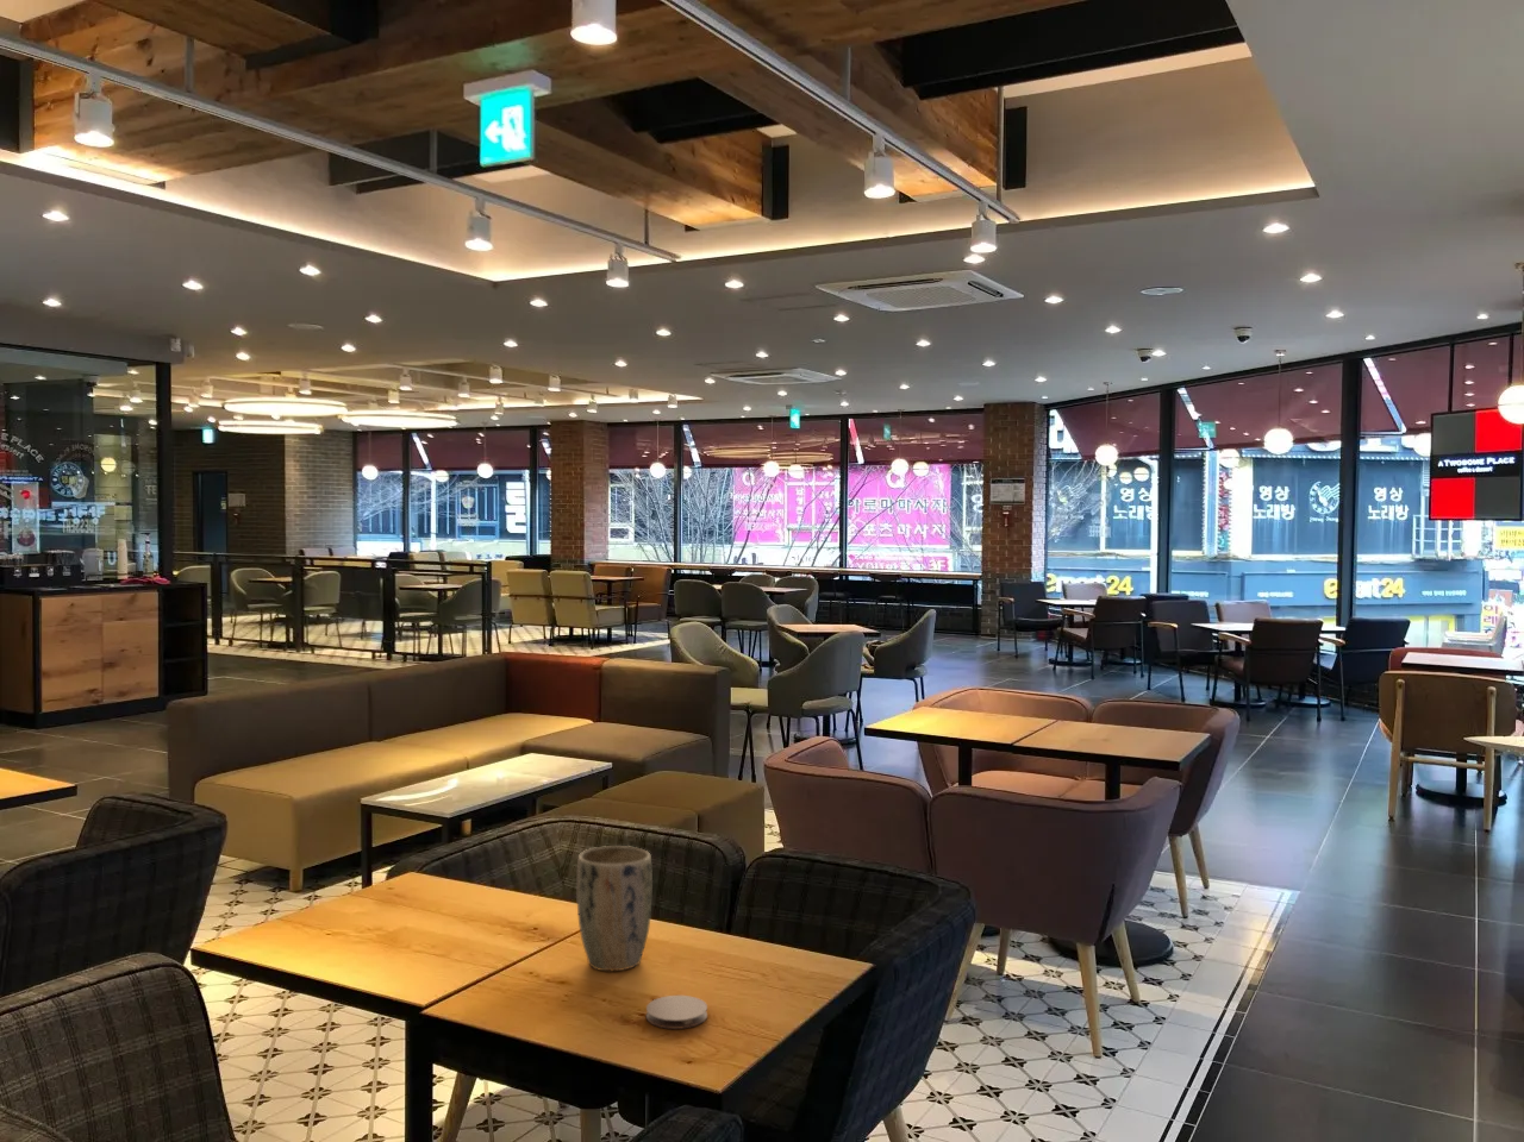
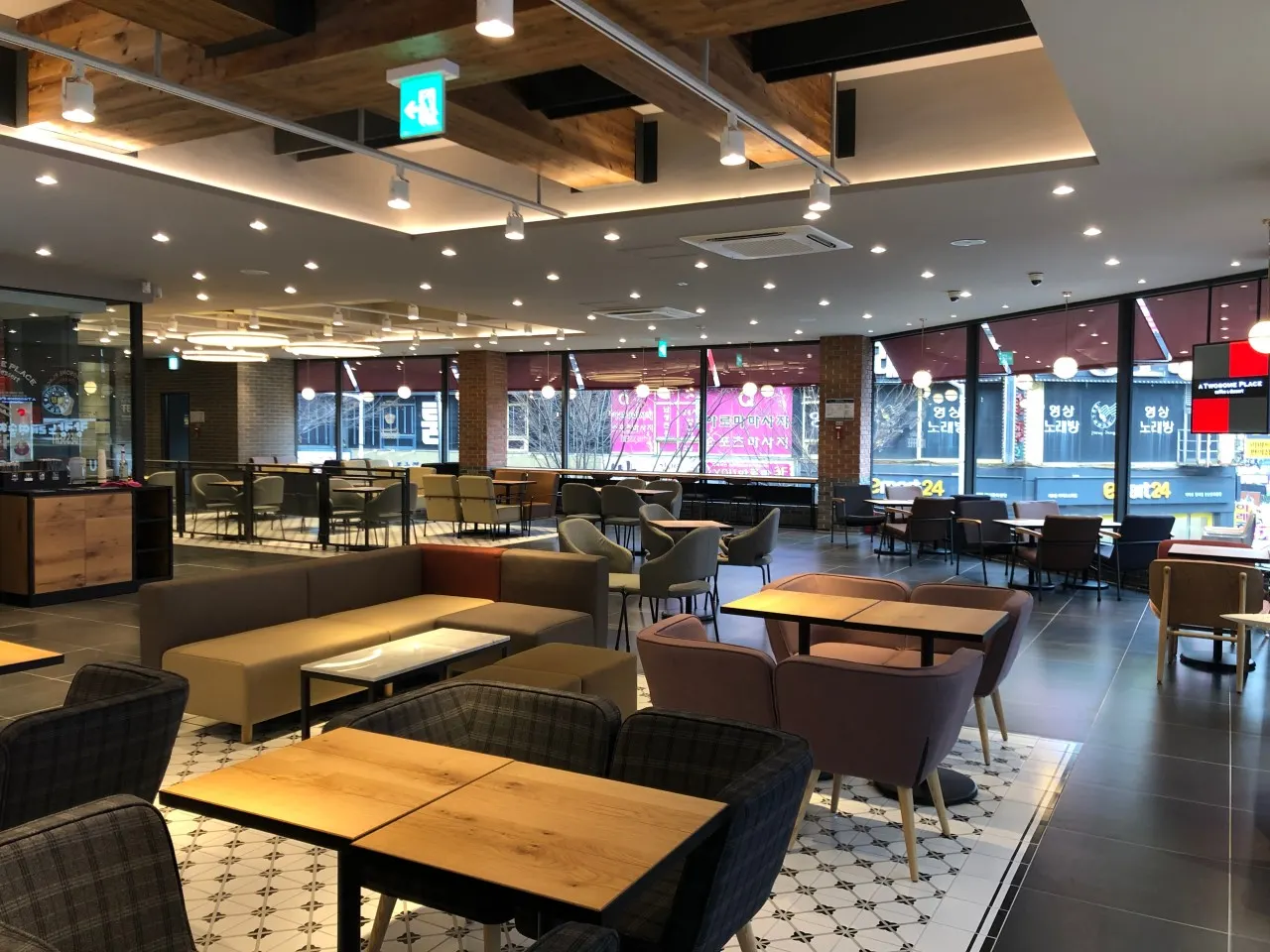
- coaster (677, 1011)
- plant pot (613, 908)
